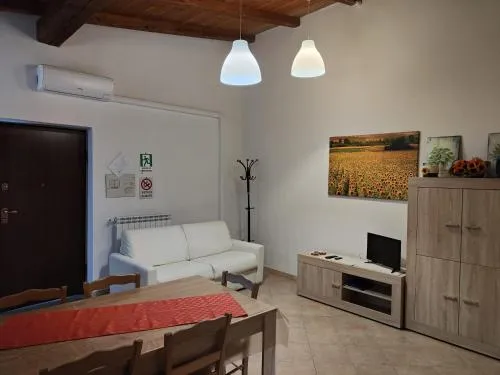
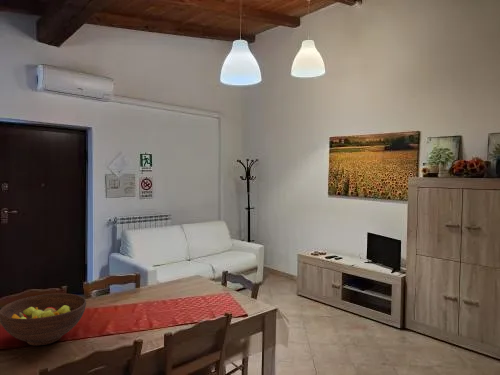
+ fruit bowl (44, 322)
